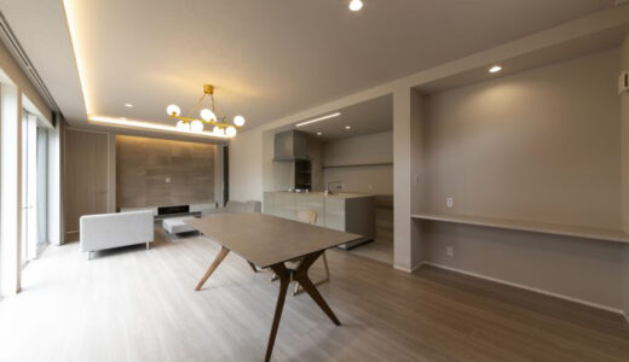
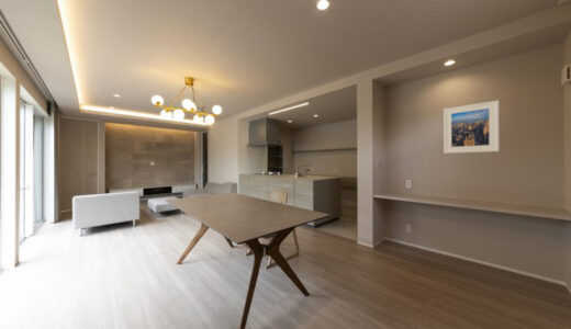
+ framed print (469, 128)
